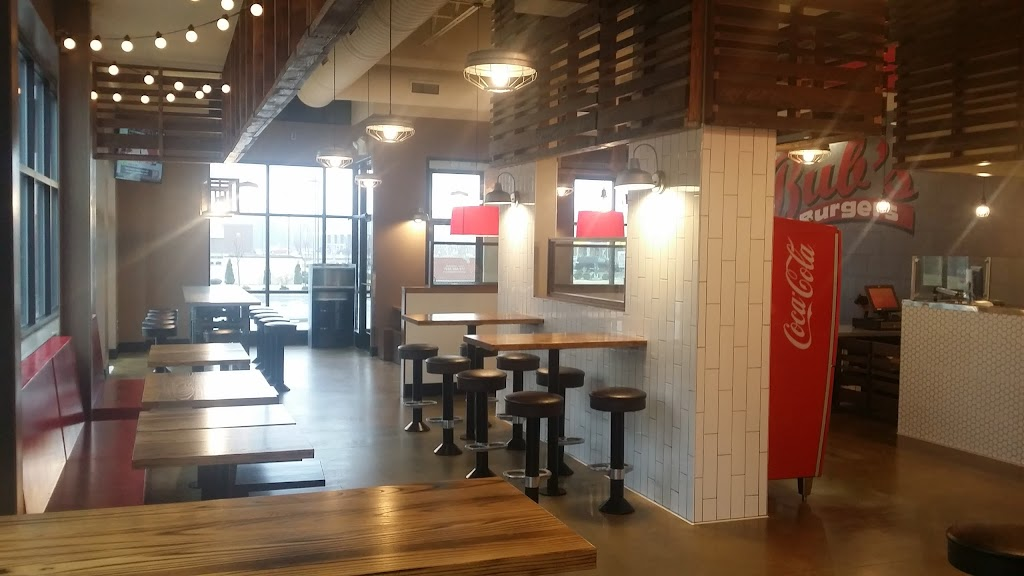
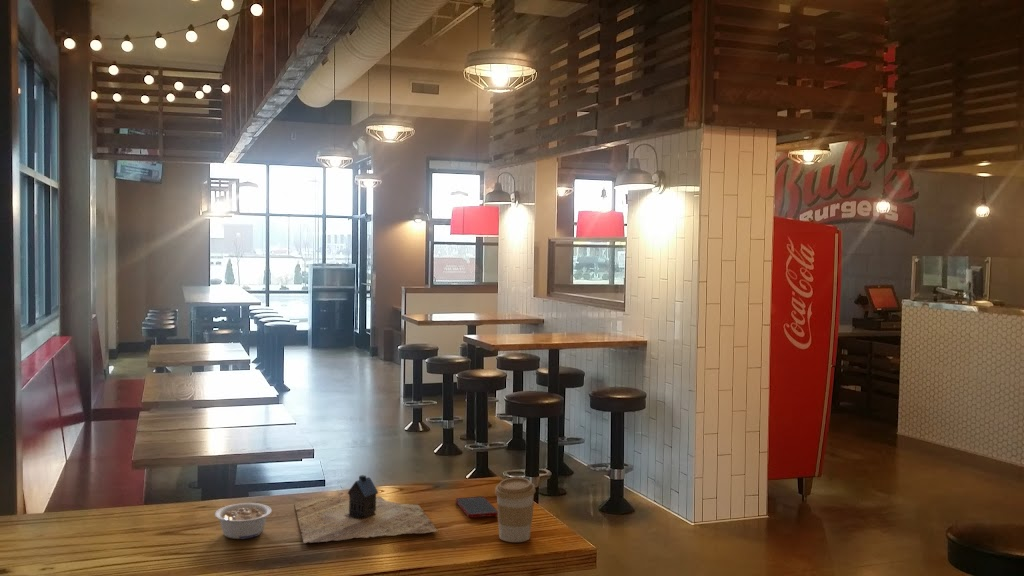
+ toy house (361, 495)
+ legume (243, 520)
+ cell phone (476, 506)
+ coffee cup (515, 509)
